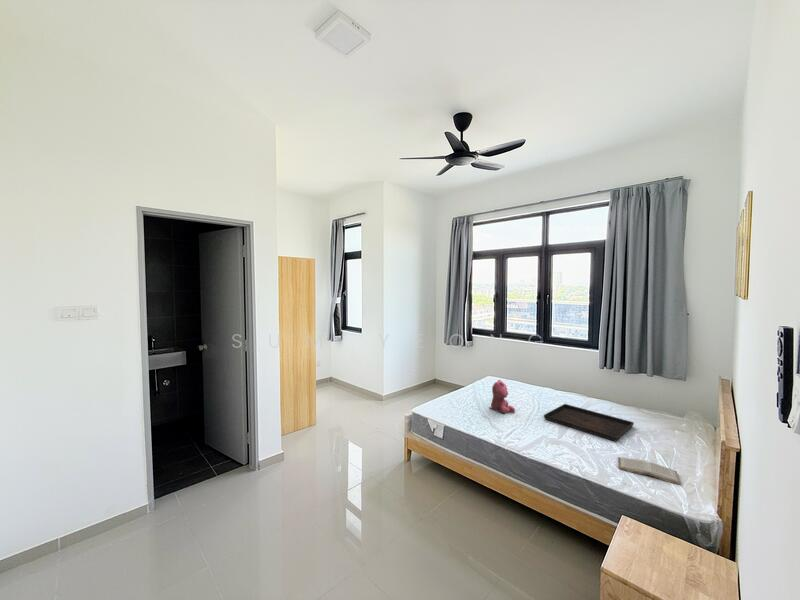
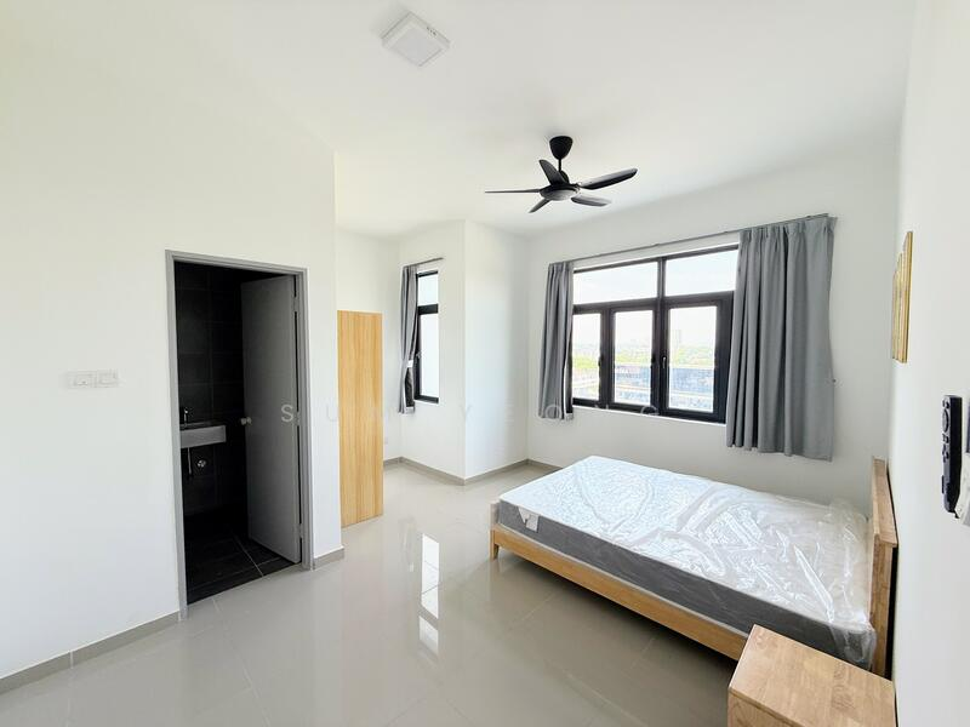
- book (647, 468)
- serving tray (587, 420)
- teddy bear (501, 394)
